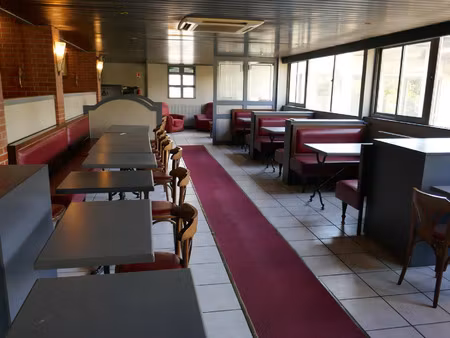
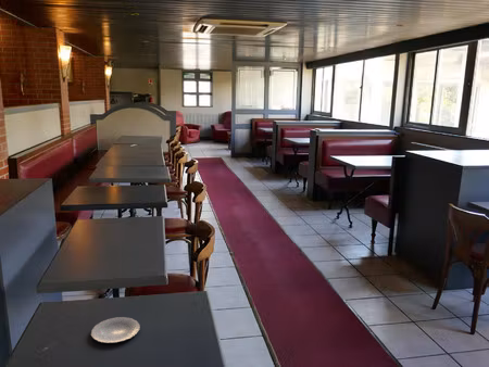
+ plate (116, 317)
